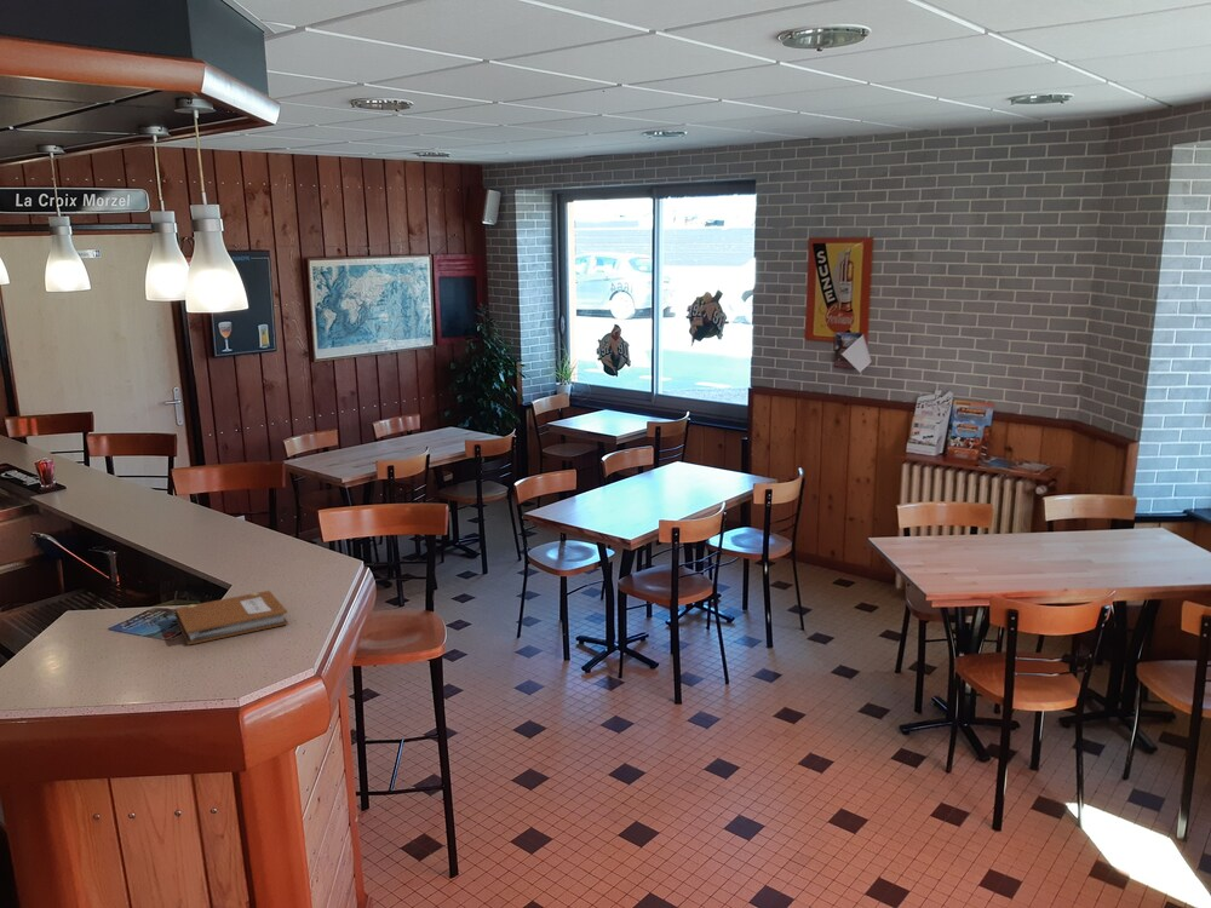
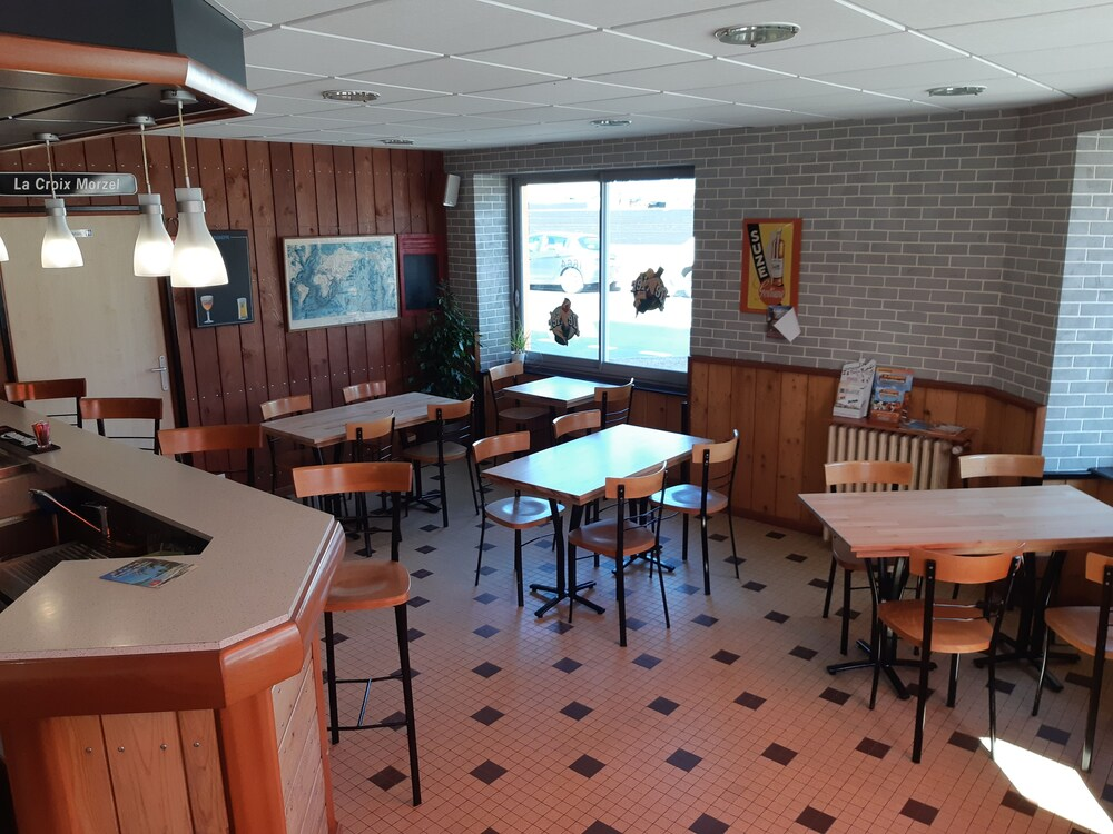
- notebook (233, 614)
